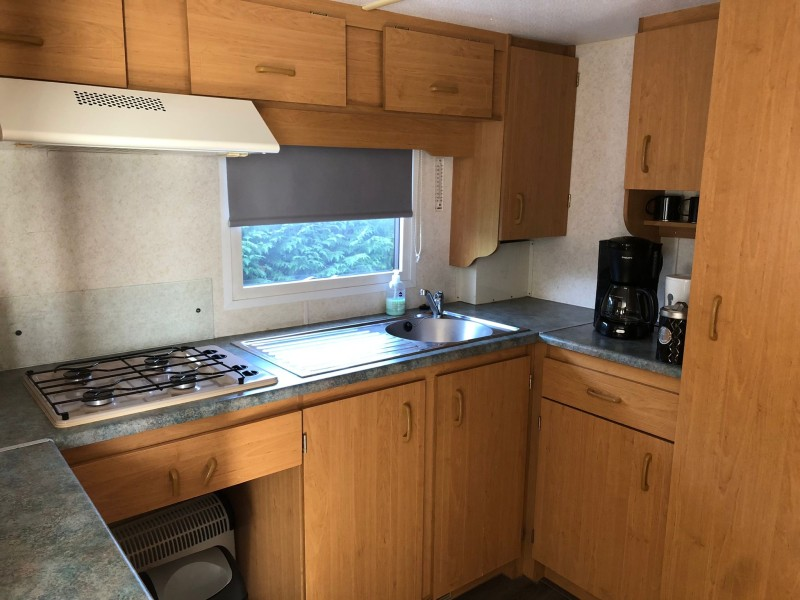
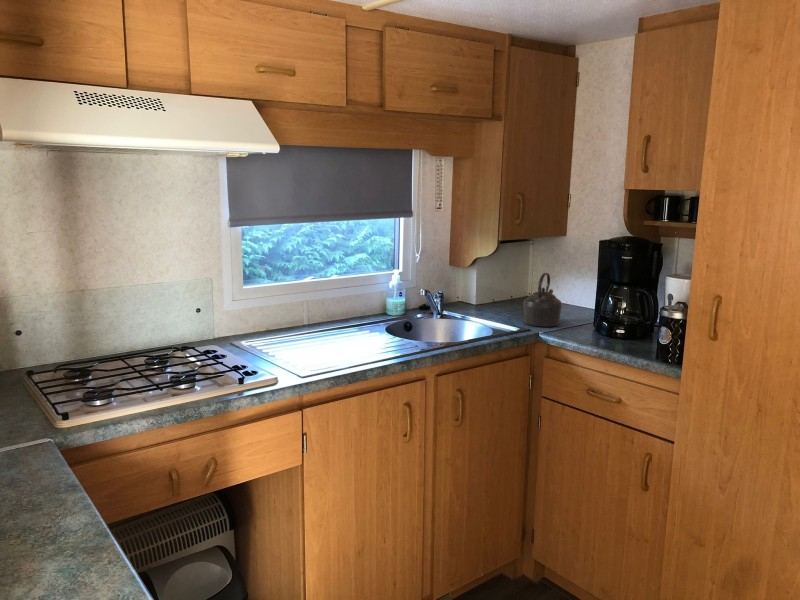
+ kettle (544, 296)
